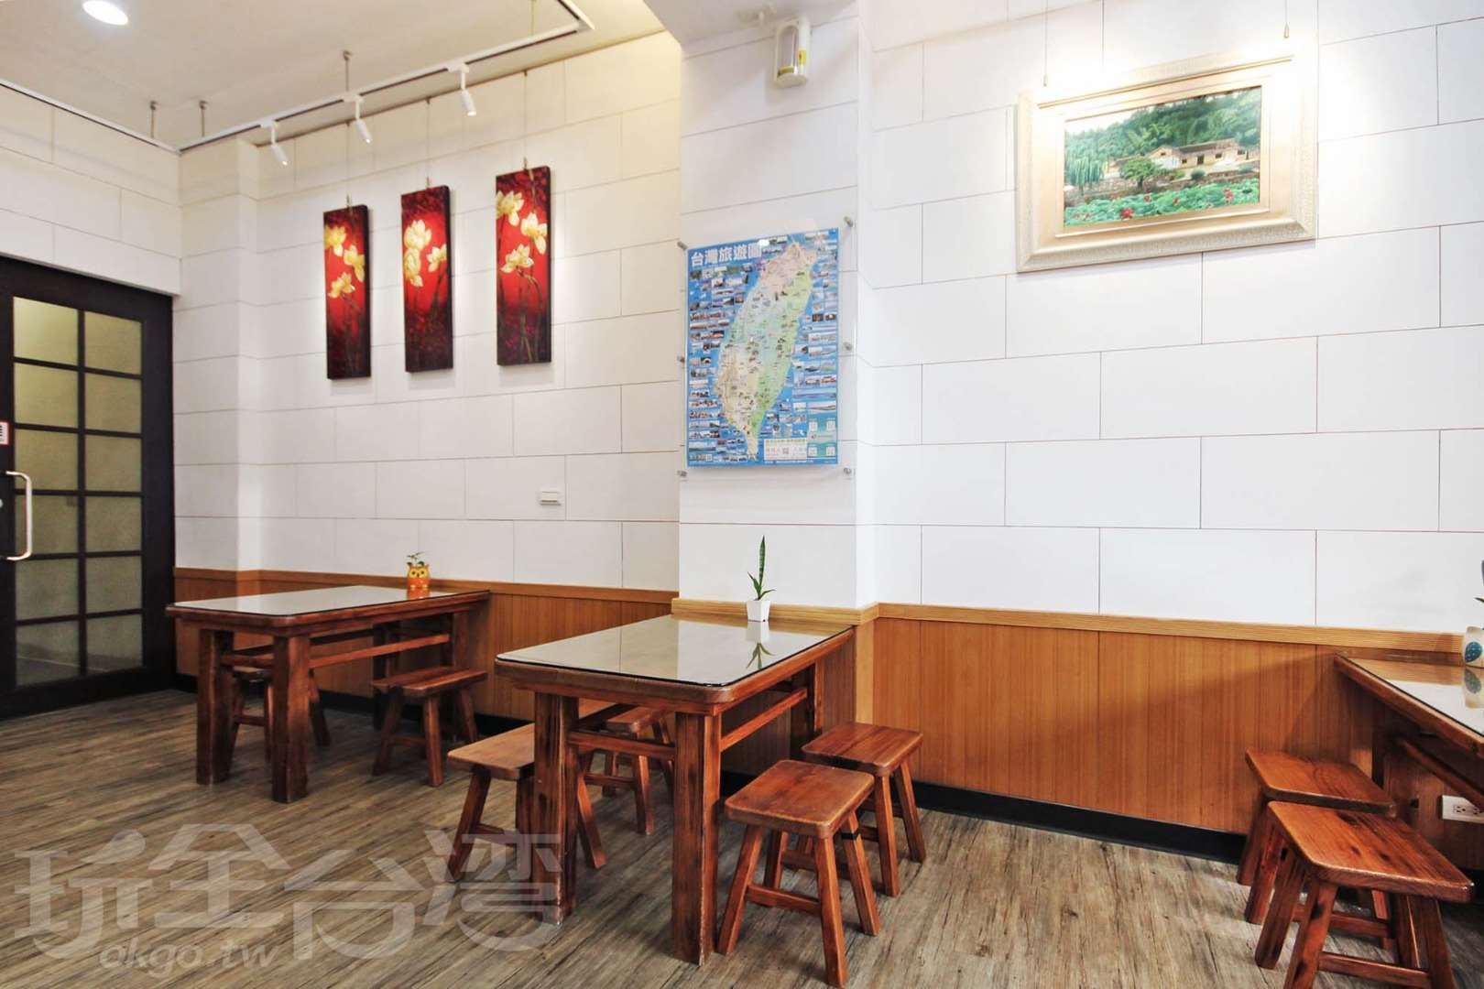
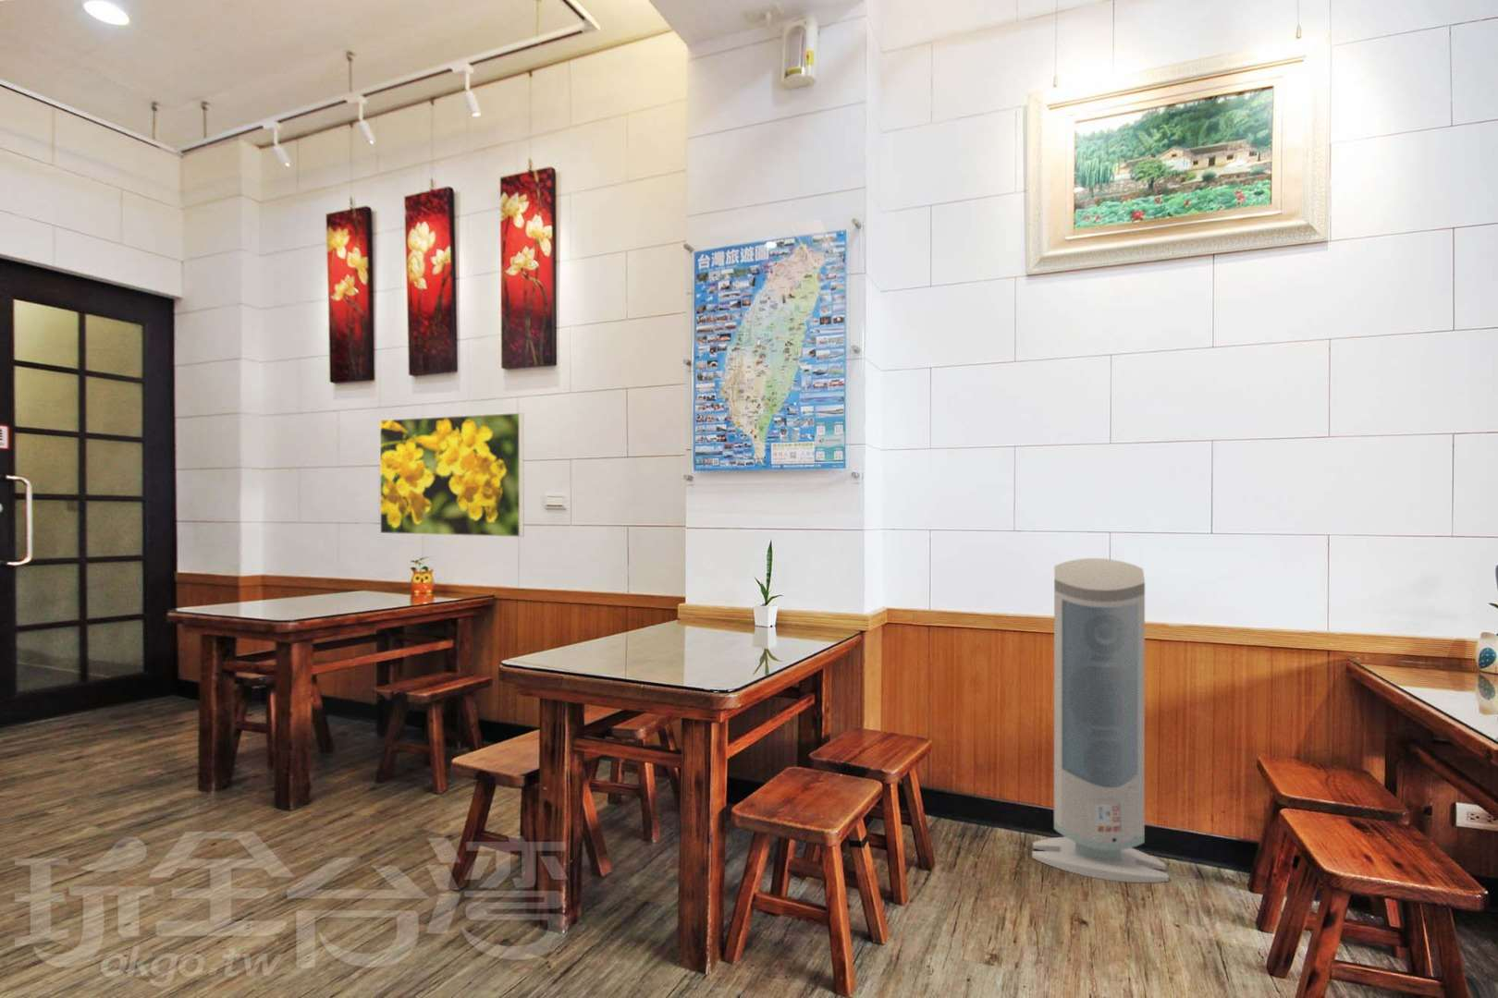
+ air purifier (1098, 711)
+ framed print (448, 474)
